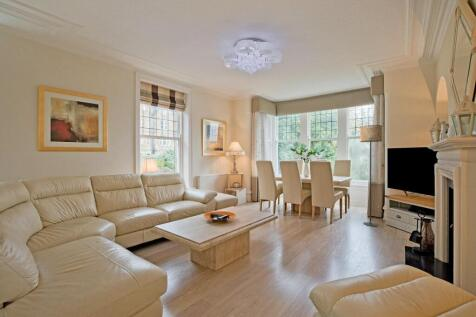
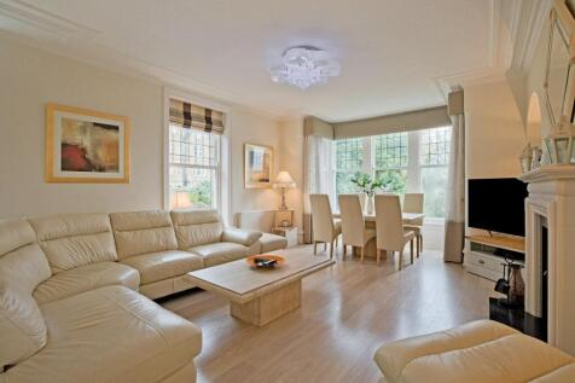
- floor lamp (370, 175)
